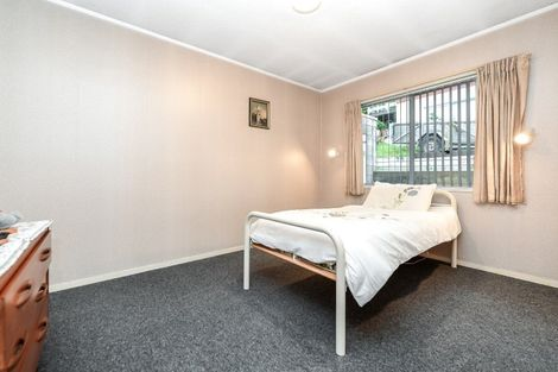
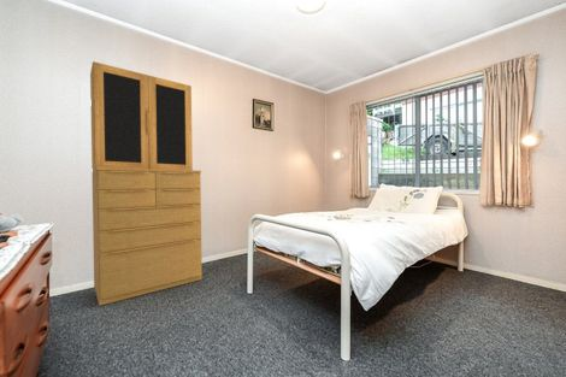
+ china cabinet (148, 179)
